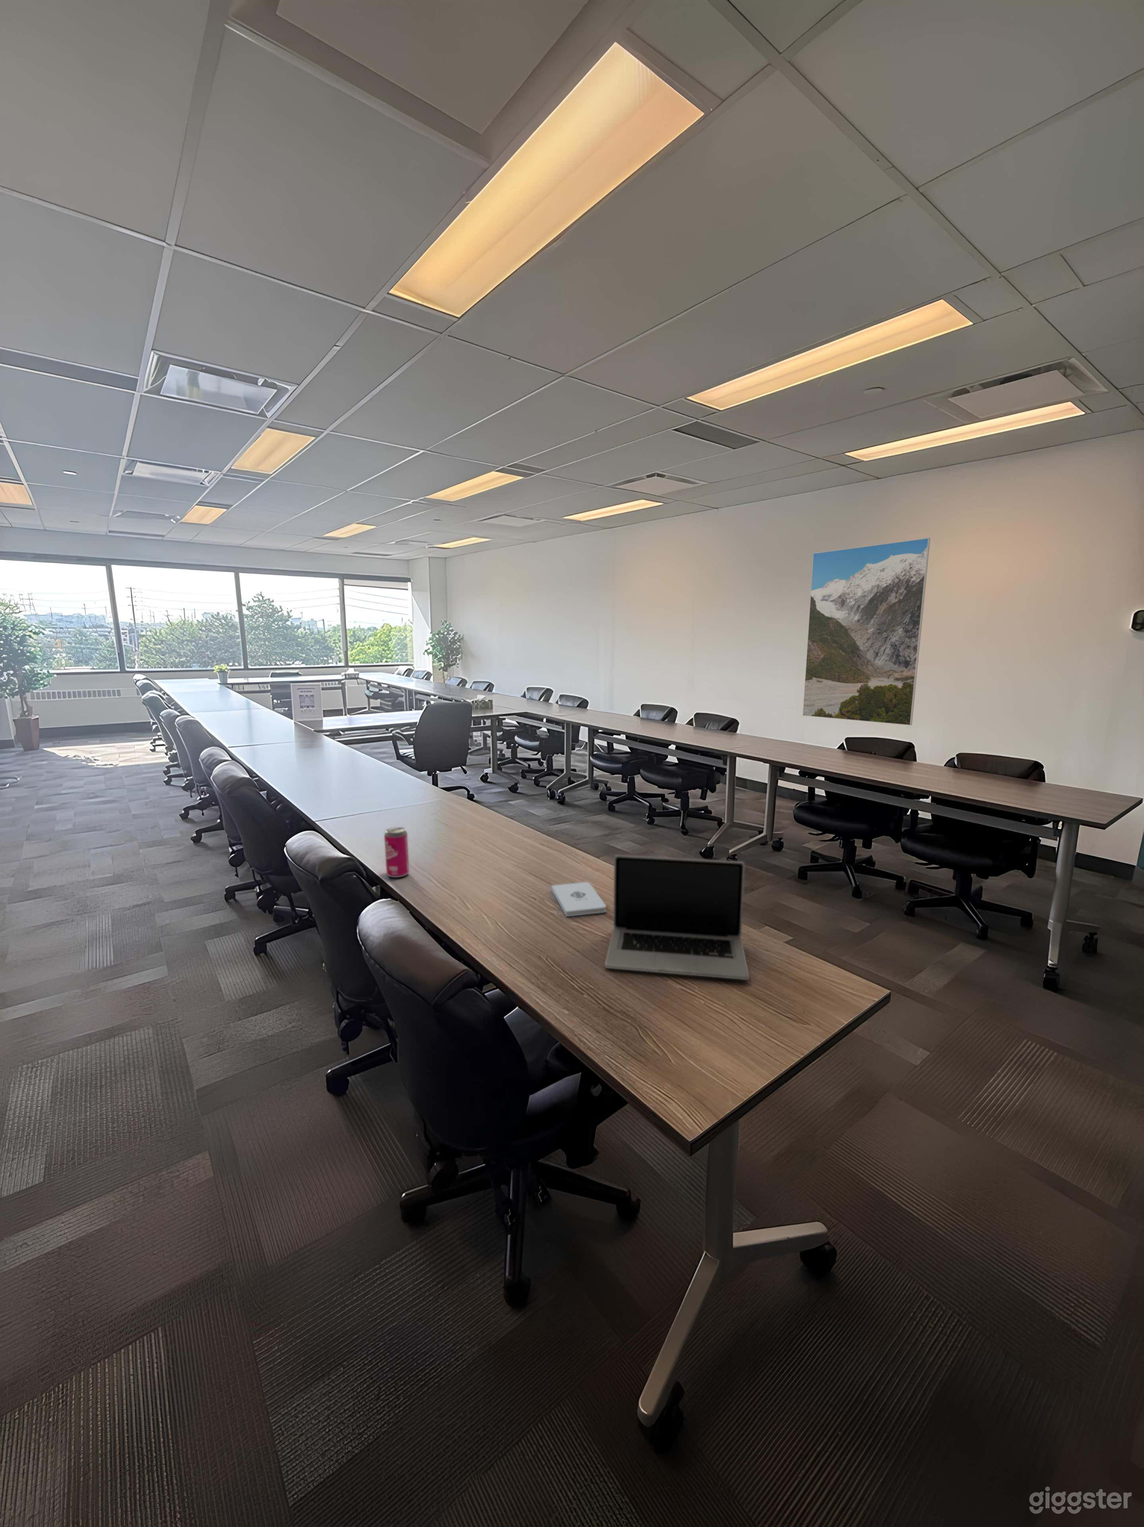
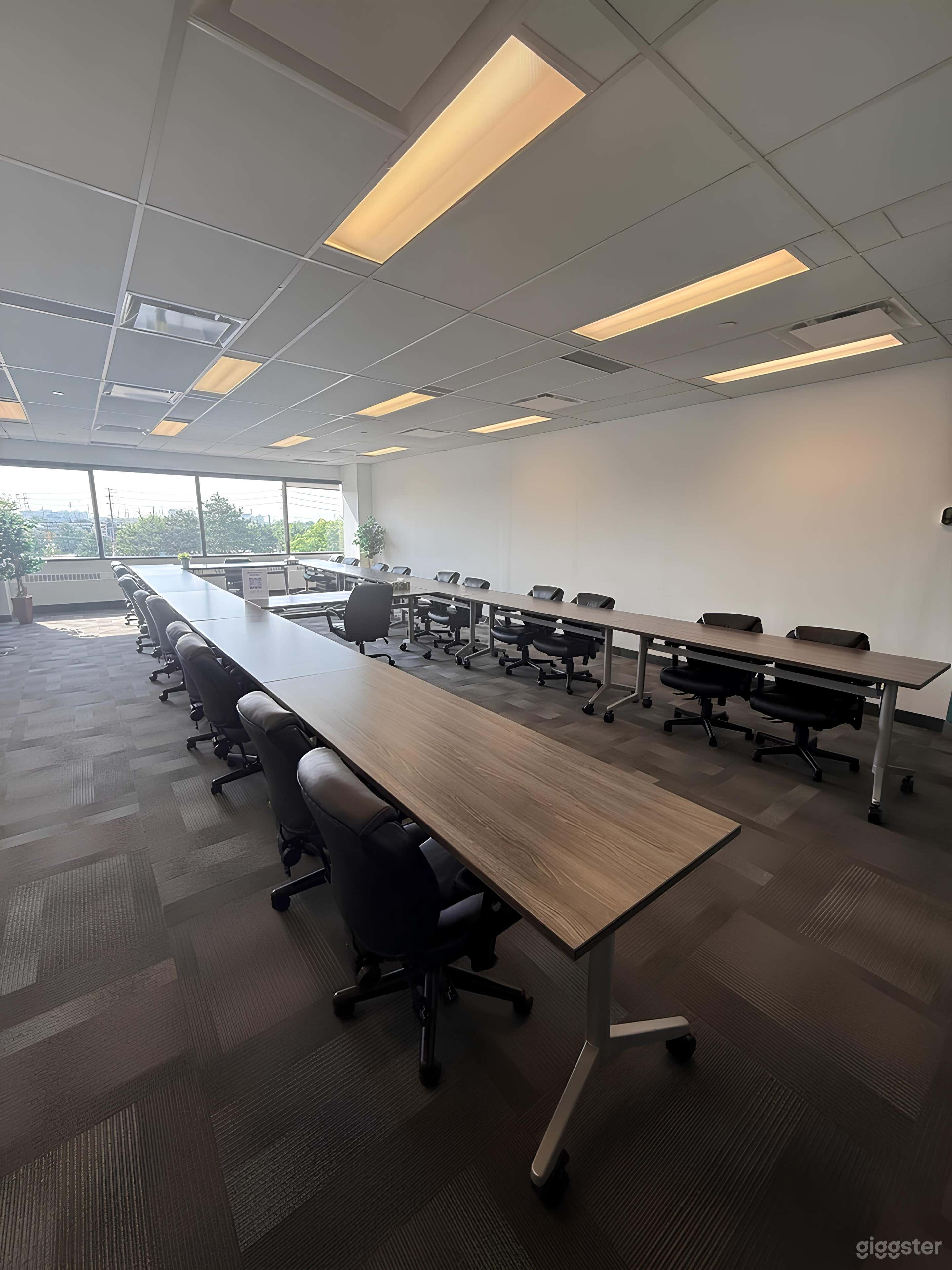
- beverage can (397, 852)
- notepad (578, 898)
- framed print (860, 635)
- laptop (677, 914)
